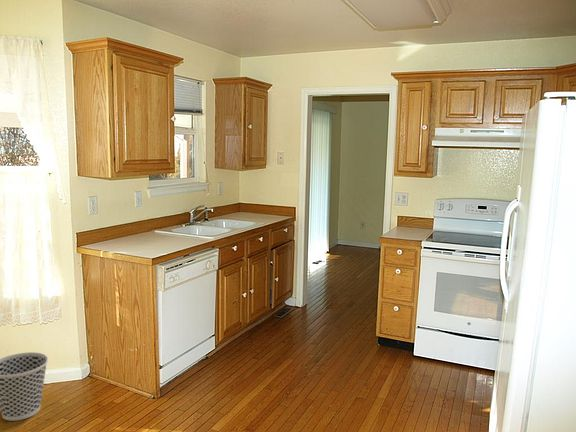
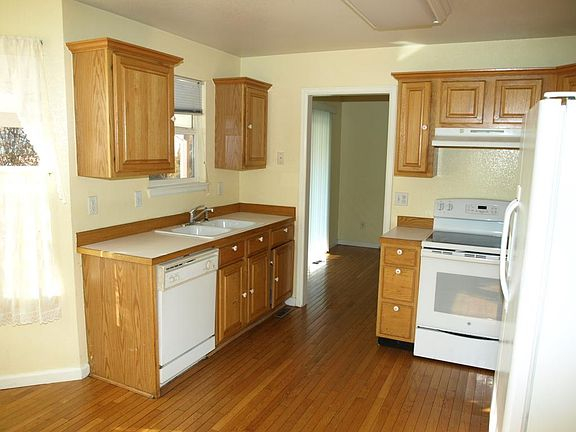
- wastebasket (20, 387)
